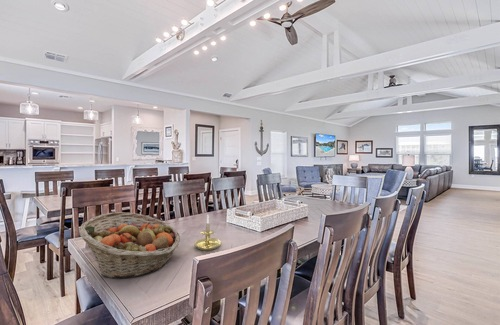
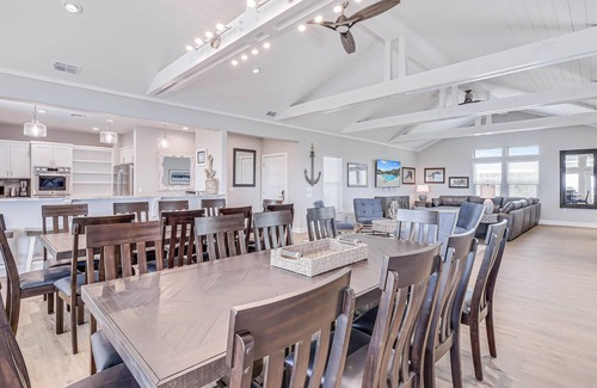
- candle holder (207, 231)
- fruit basket (134, 239)
